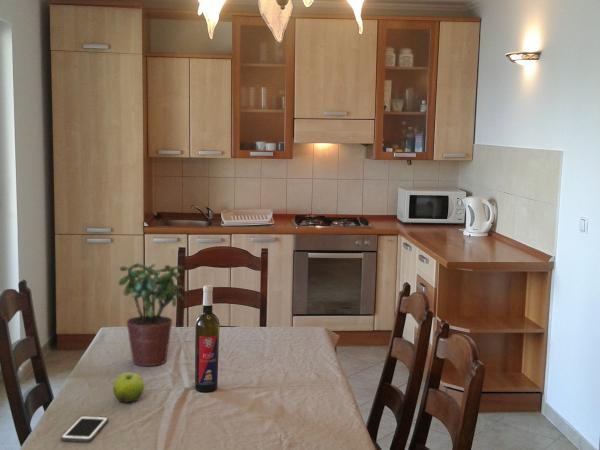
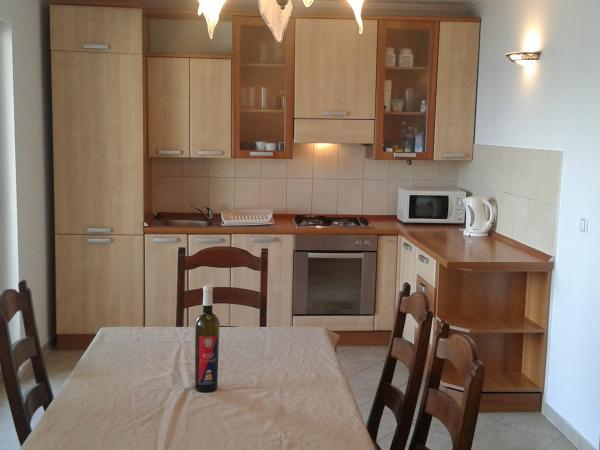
- potted plant (145, 310)
- cell phone (85, 428)
- fruit (128, 386)
